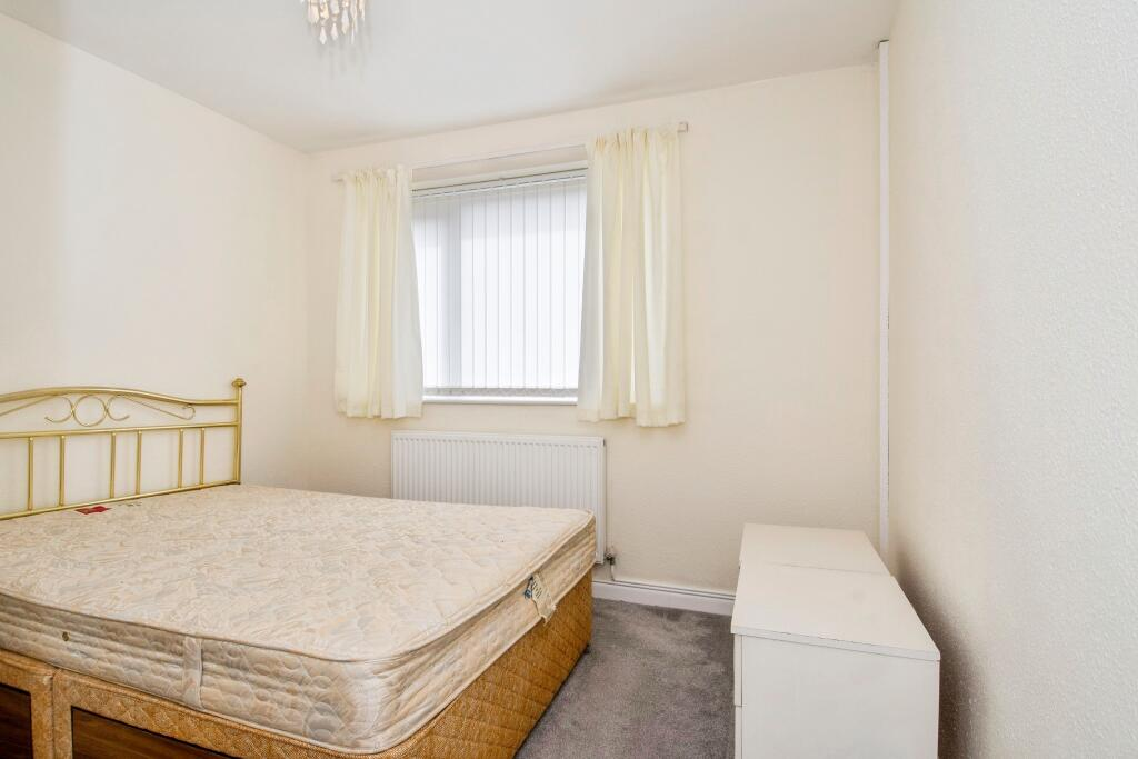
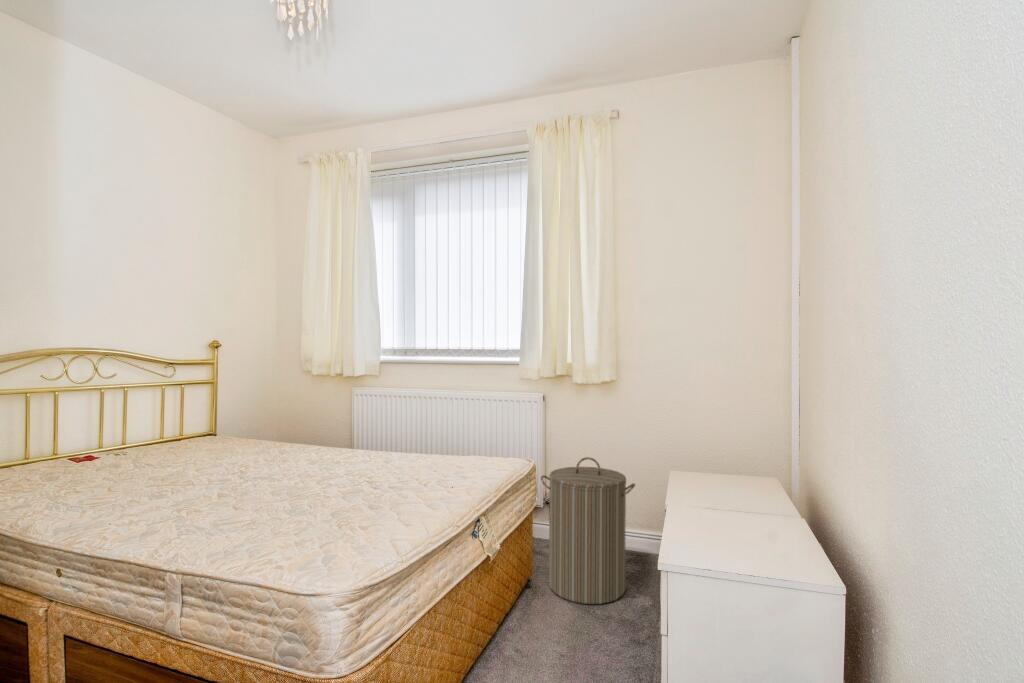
+ laundry hamper (586, 521)
